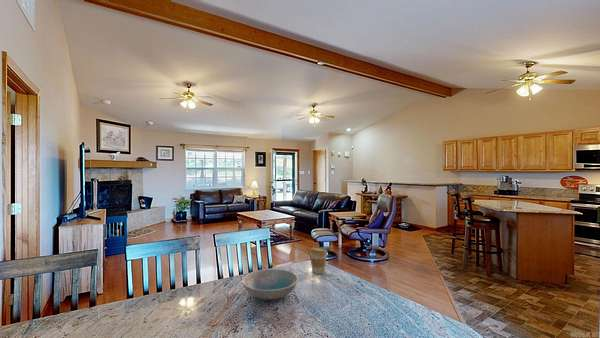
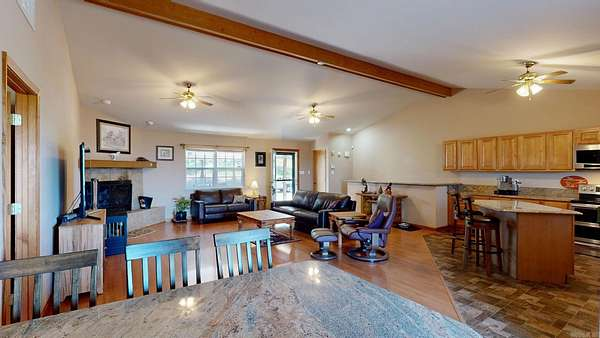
- dish (270, 286)
- coffee cup (318, 259)
